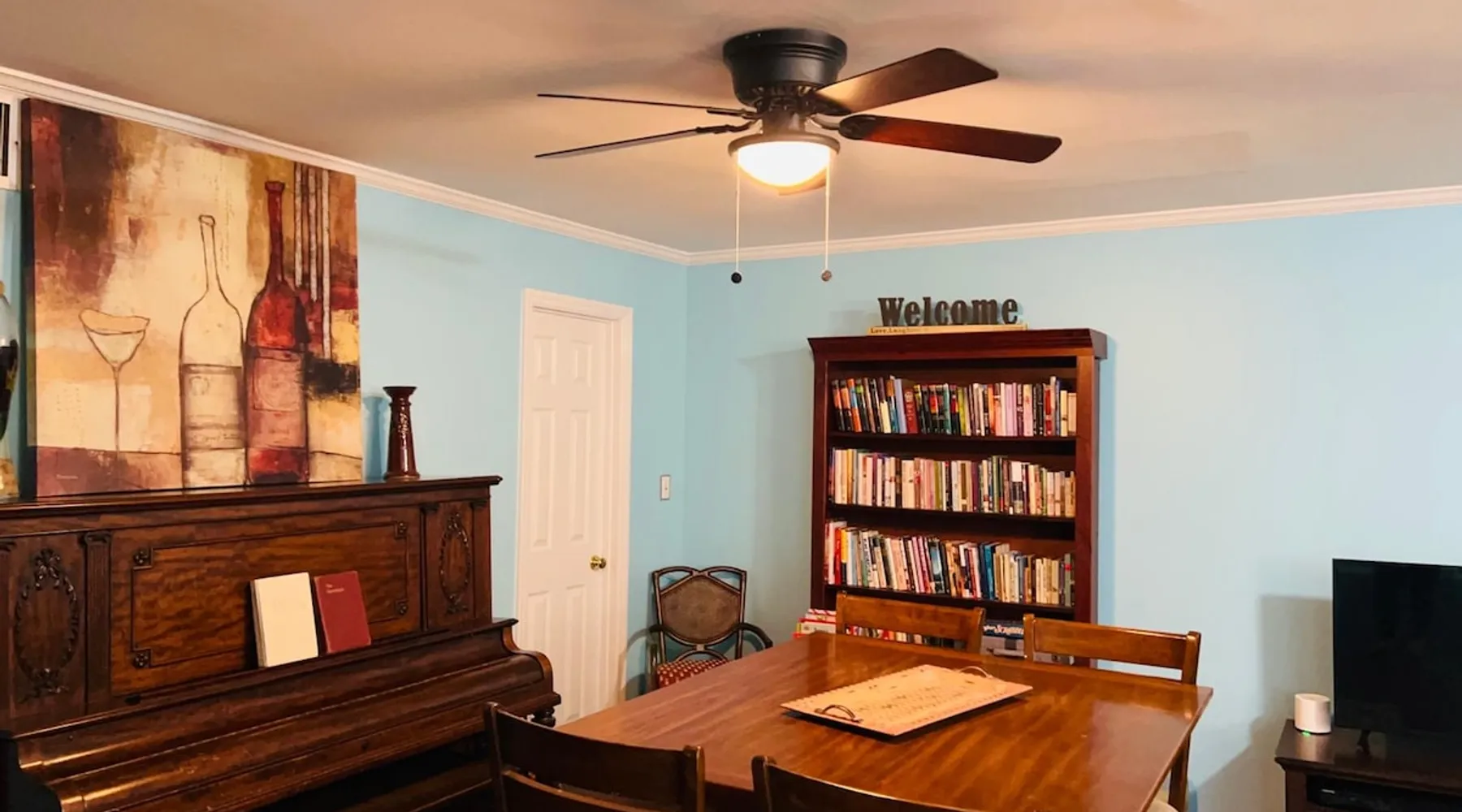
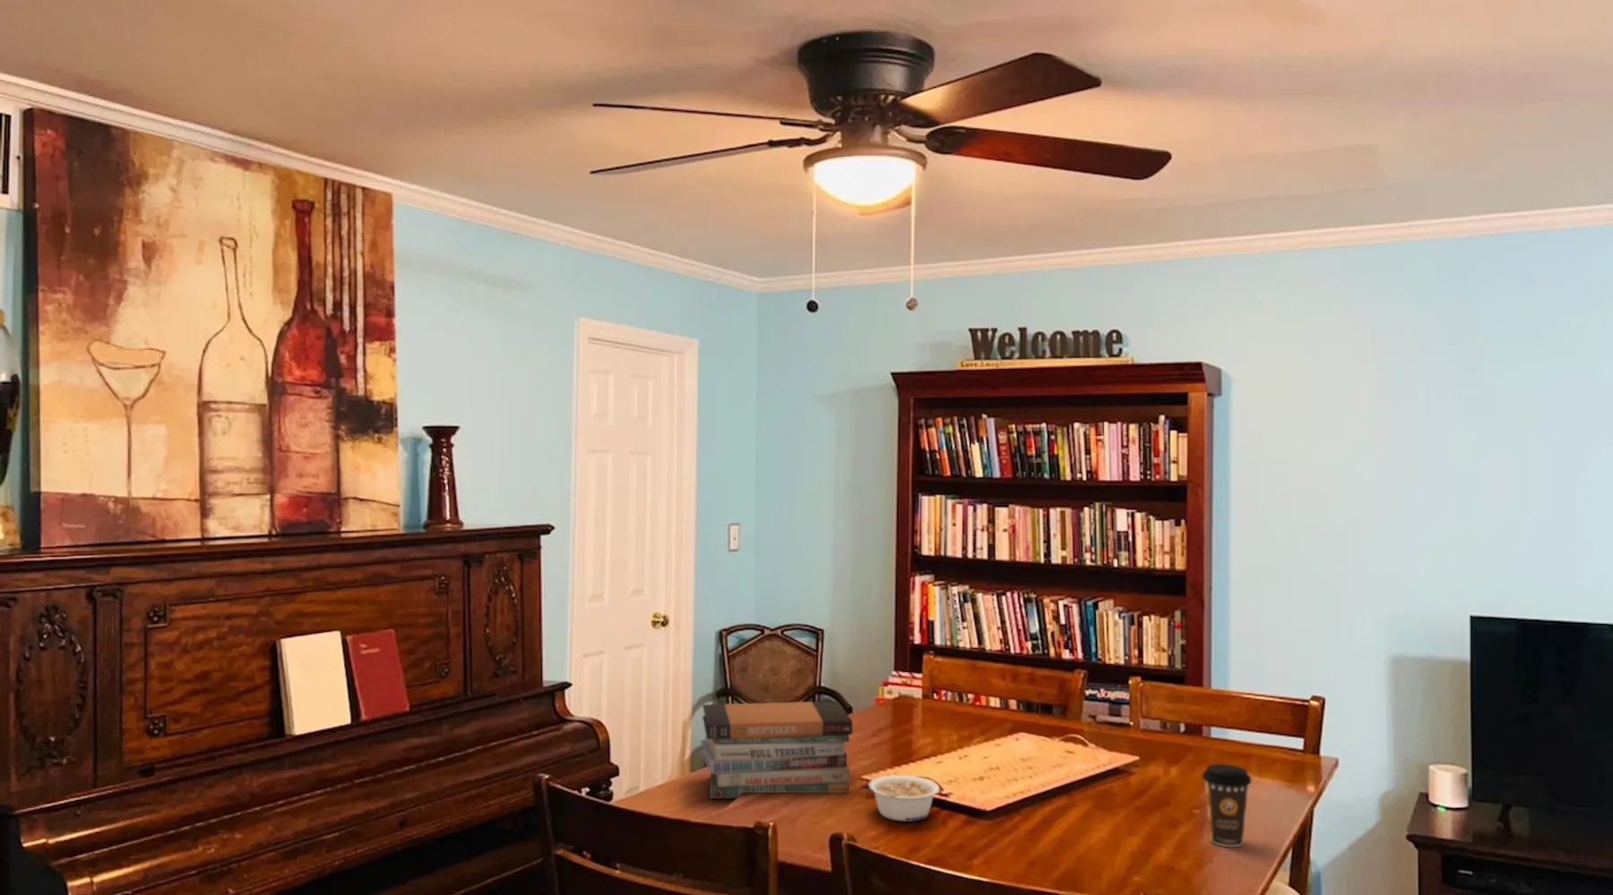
+ legume (905, 797)
+ book stack (775, 748)
+ coffee cup (1226, 805)
